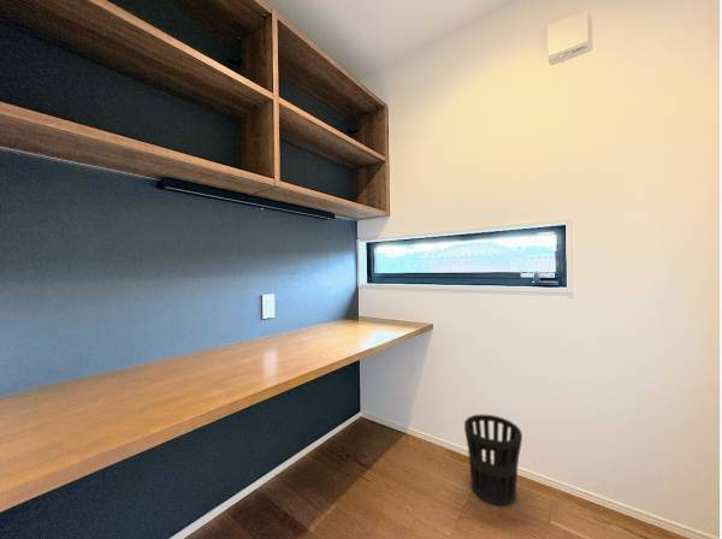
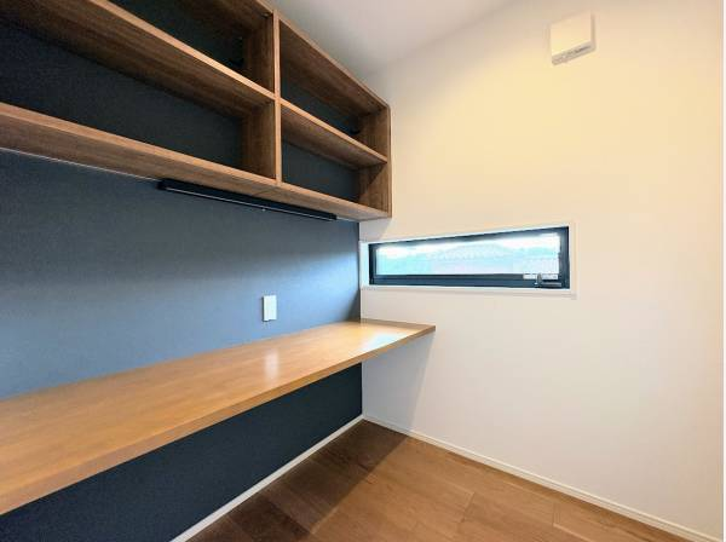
- wastebasket (493, 457)
